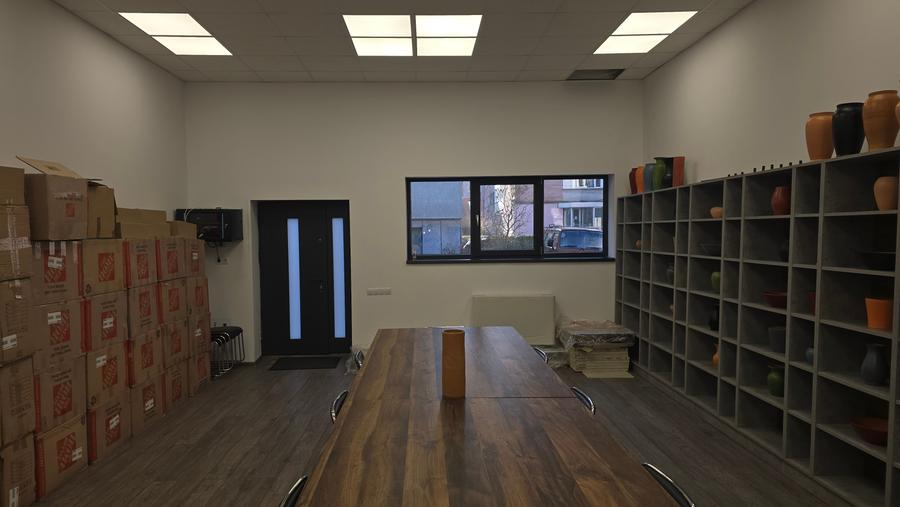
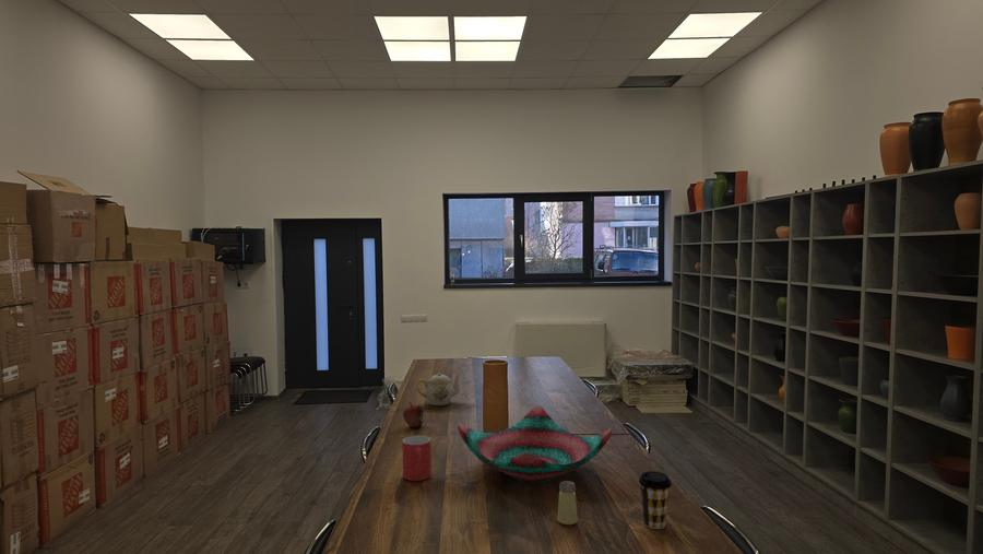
+ mug (417, 460)
+ coffee cup (654, 499)
+ teapot (438, 388)
+ fruit (413, 414)
+ saltshaker (567, 502)
+ decorative bowl (533, 448)
